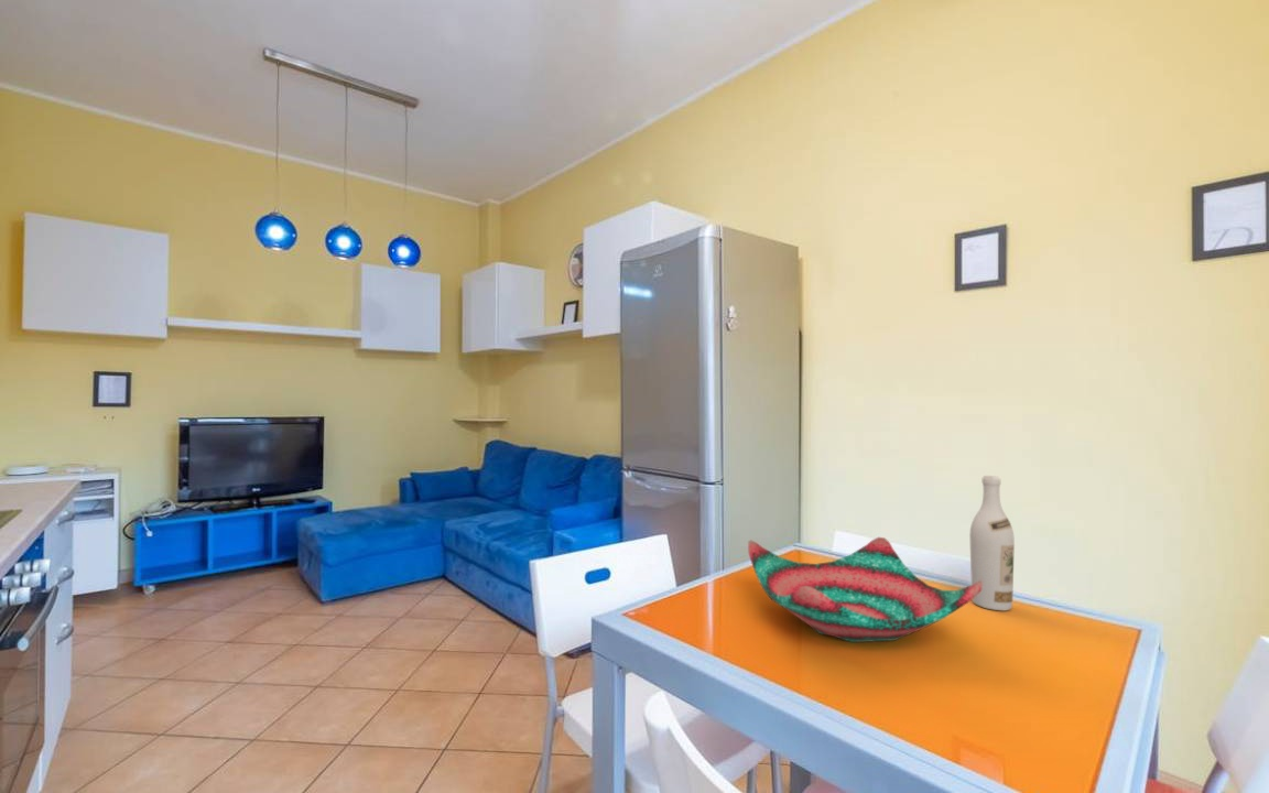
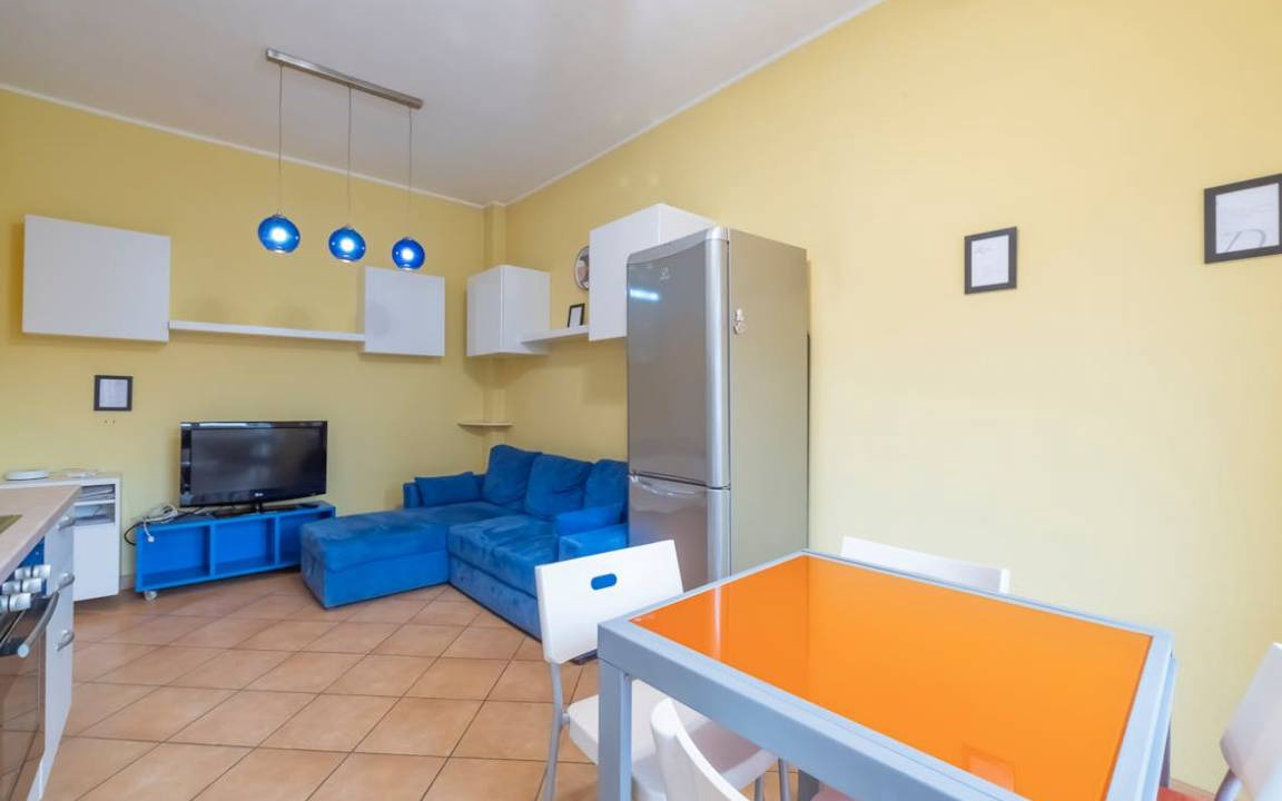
- decorative bowl (850, 590)
- wine bottle (991, 540)
